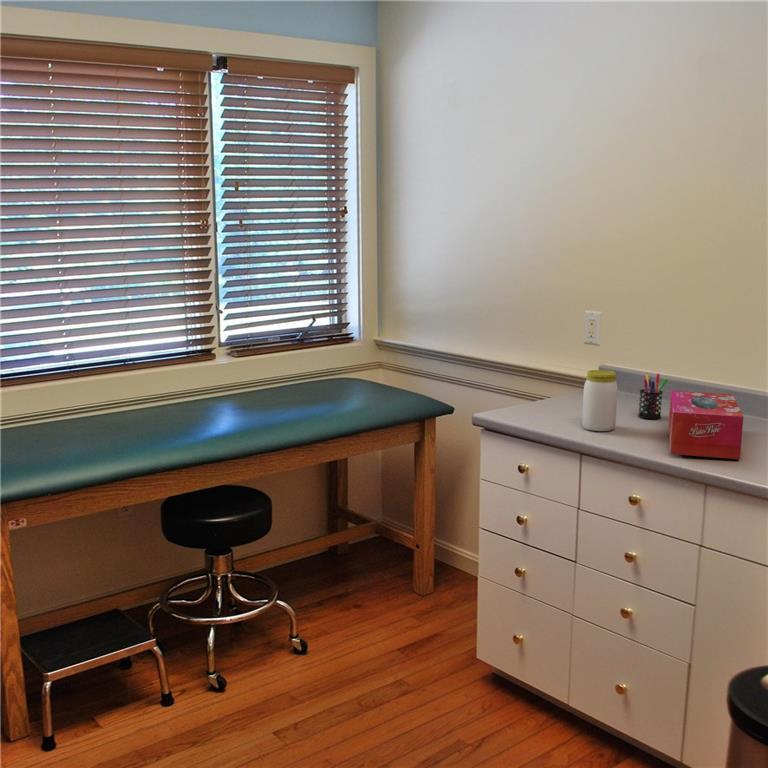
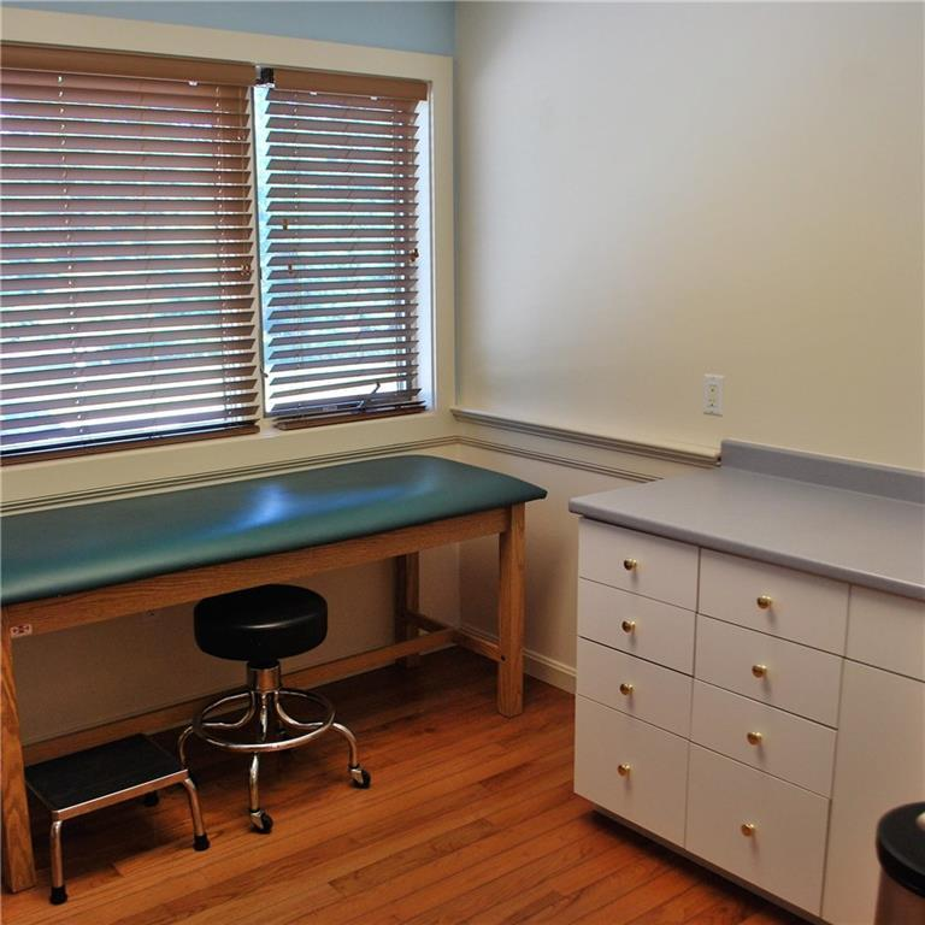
- tissue box (703, 422)
- pen holder (653, 394)
- jar (599, 400)
